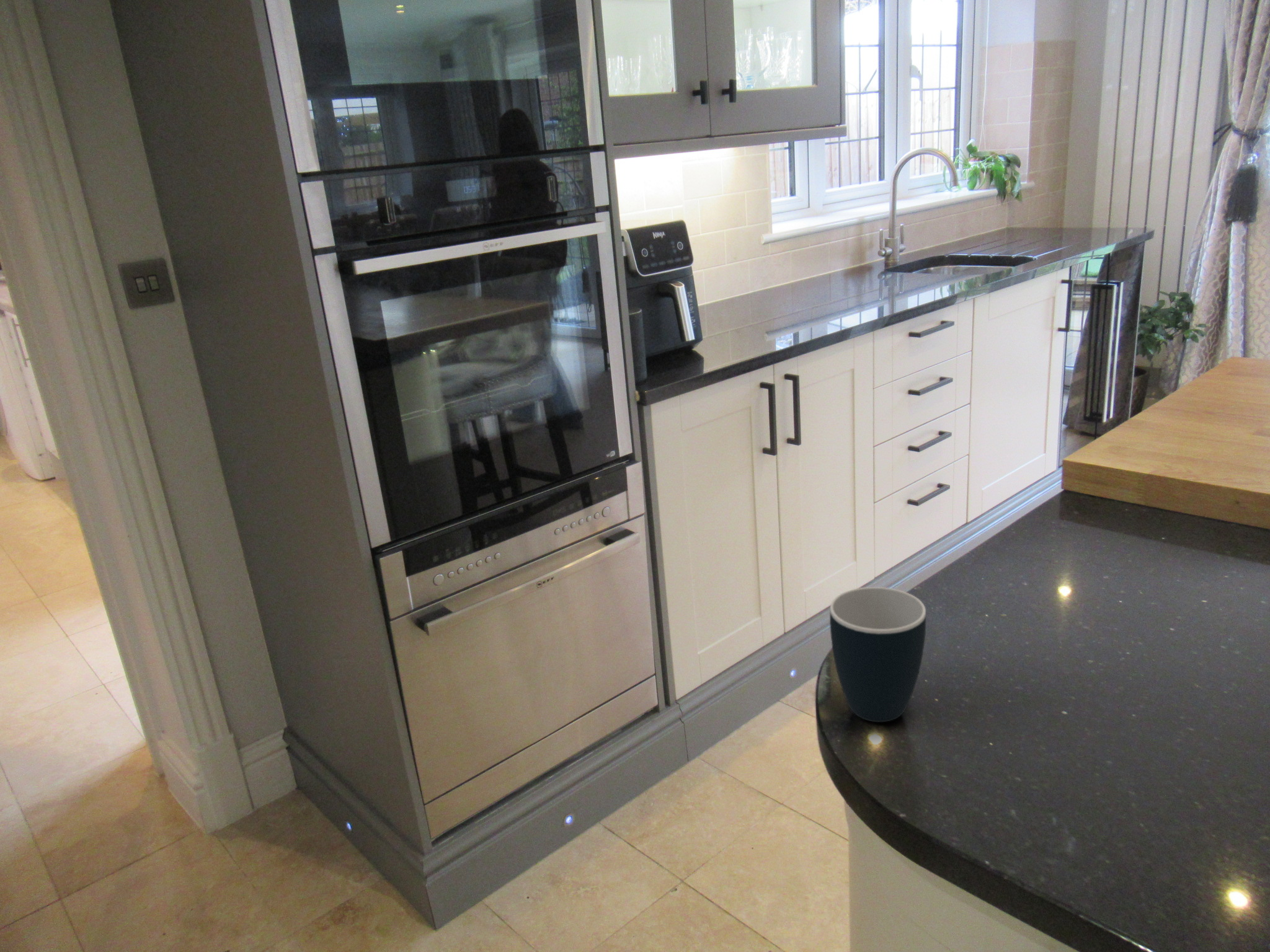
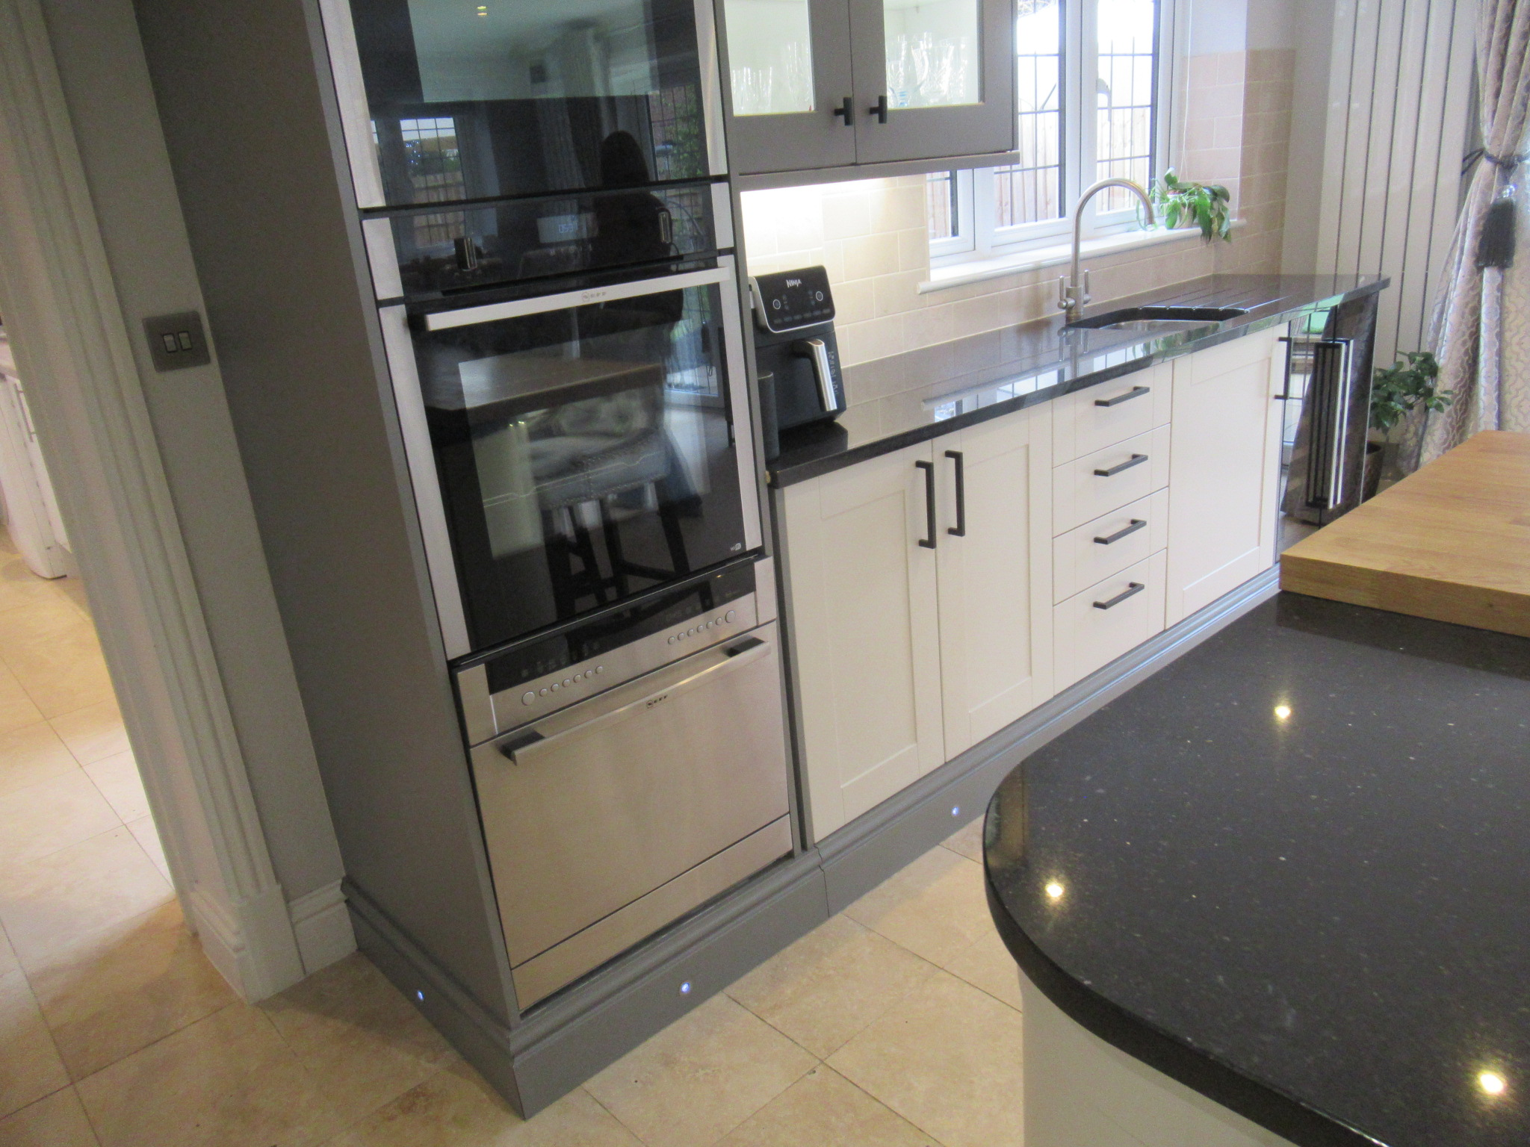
- mug (879, 650)
